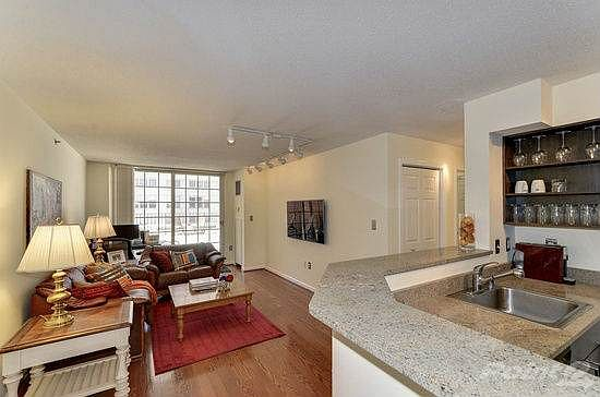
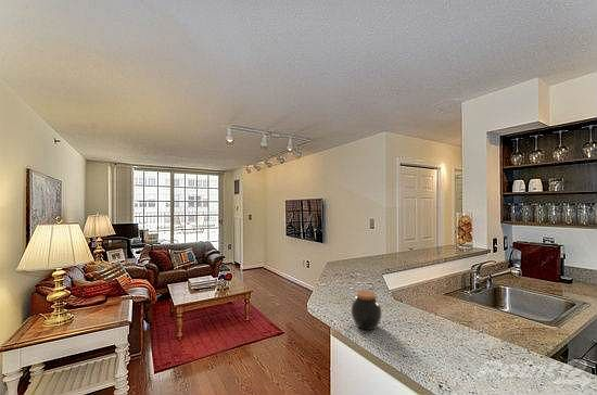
+ jar (366, 309)
